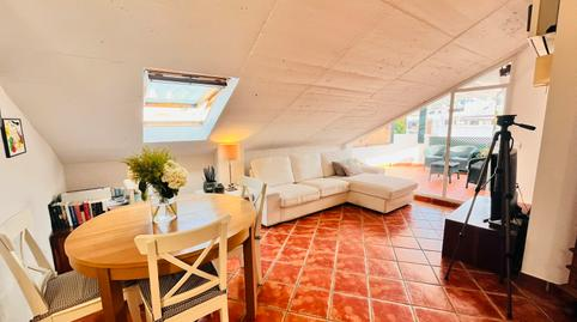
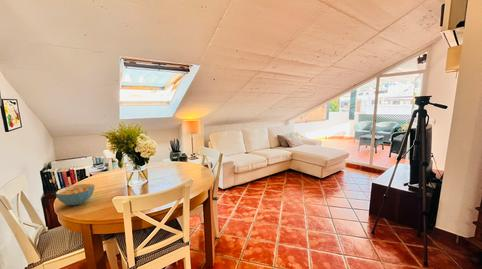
+ cereal bowl (76, 196)
